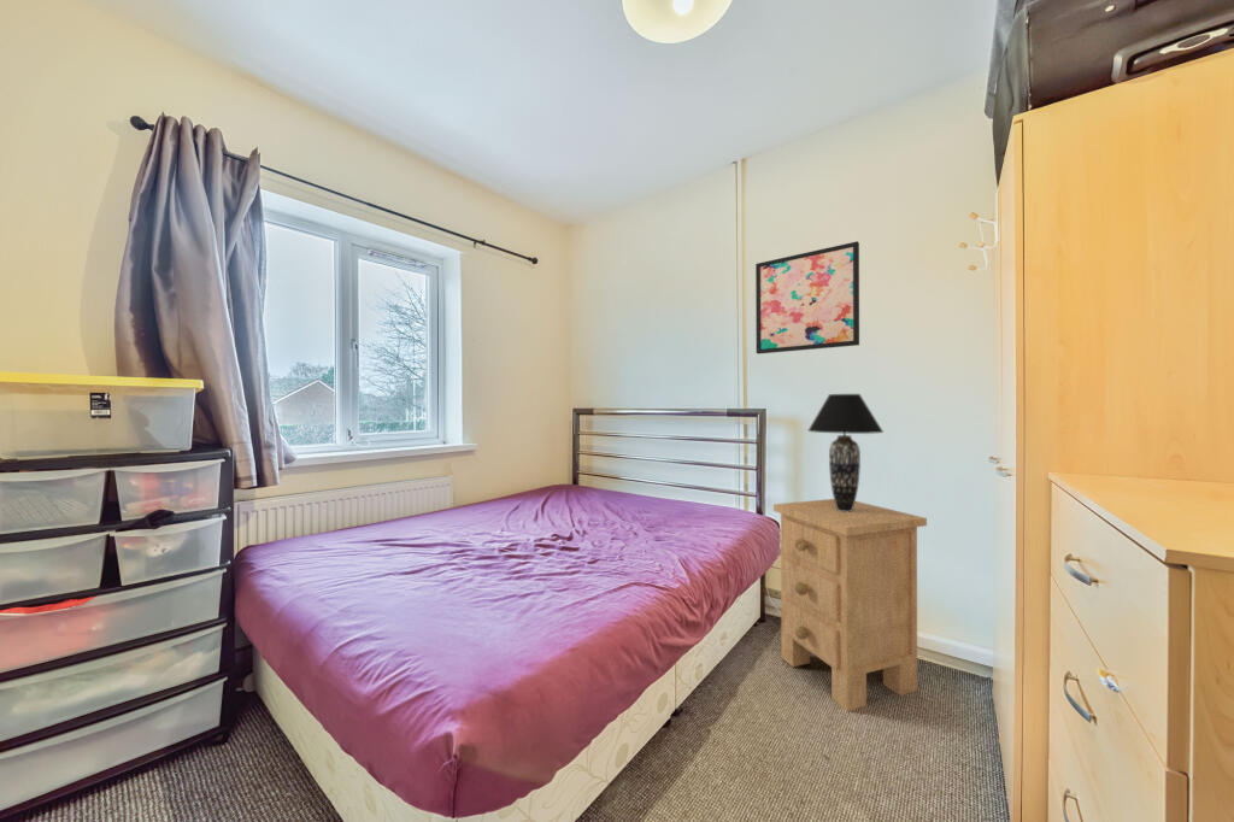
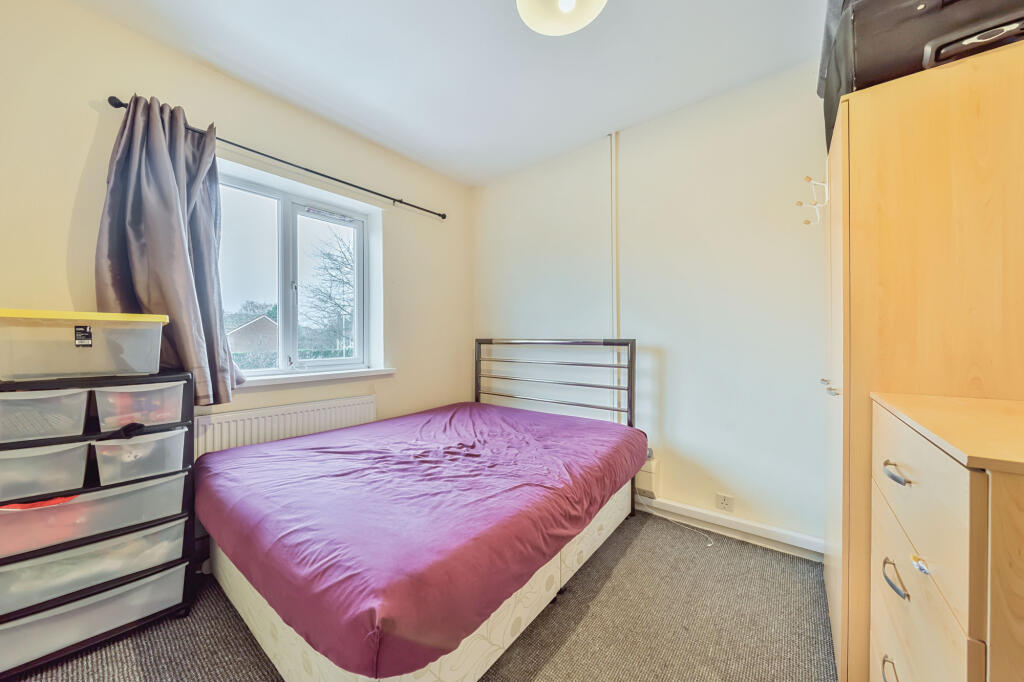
- wall art (804, 301)
- table lamp (844, 451)
- nightstand (840, 592)
